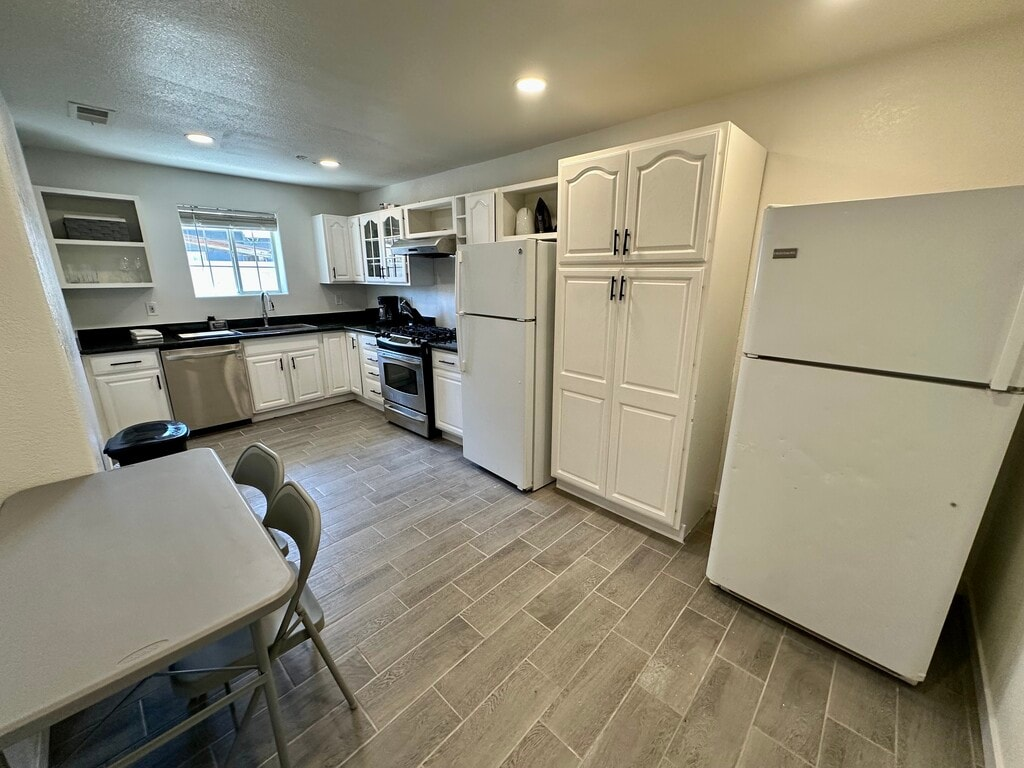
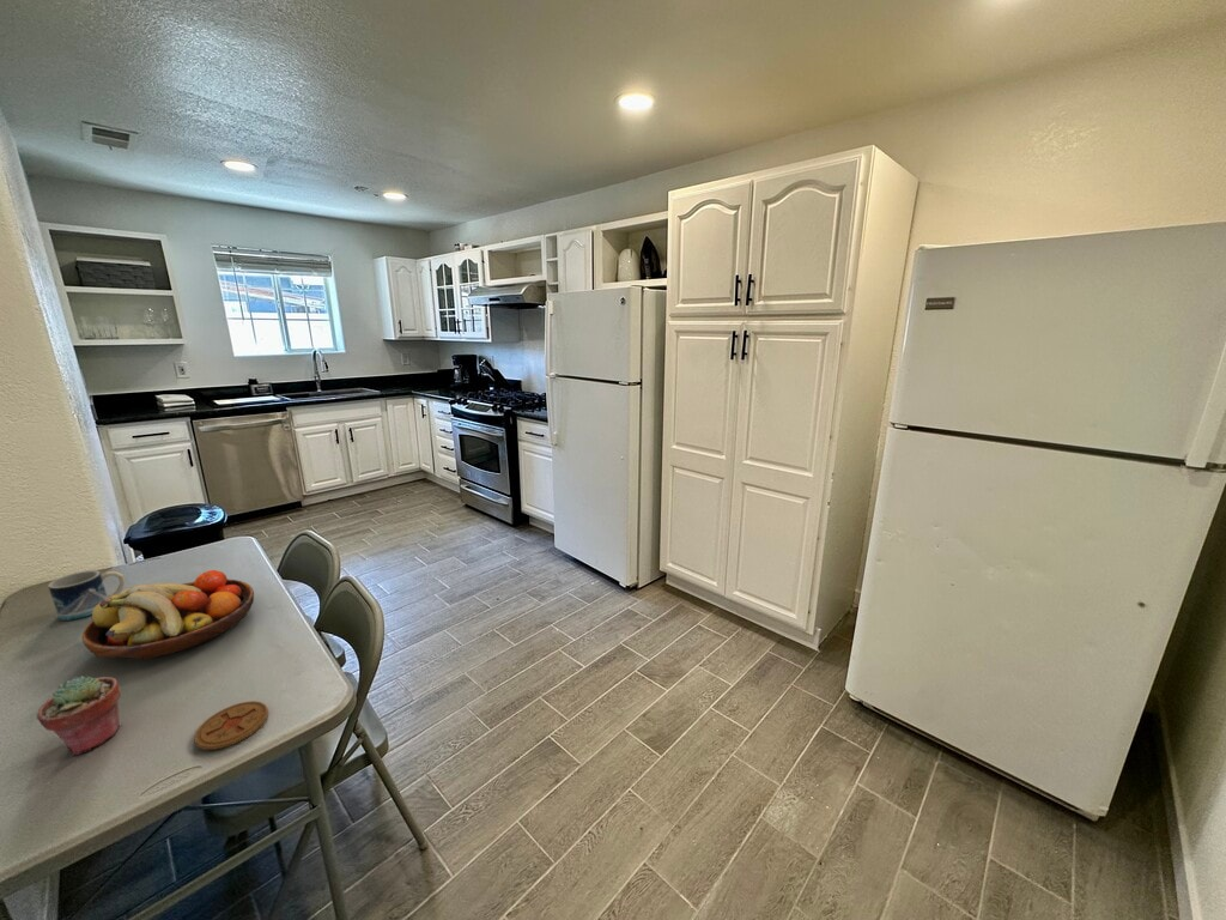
+ potted succulent (83, 708)
+ fruit bowl (172, 605)
+ coaster (232, 724)
+ mug (90, 592)
